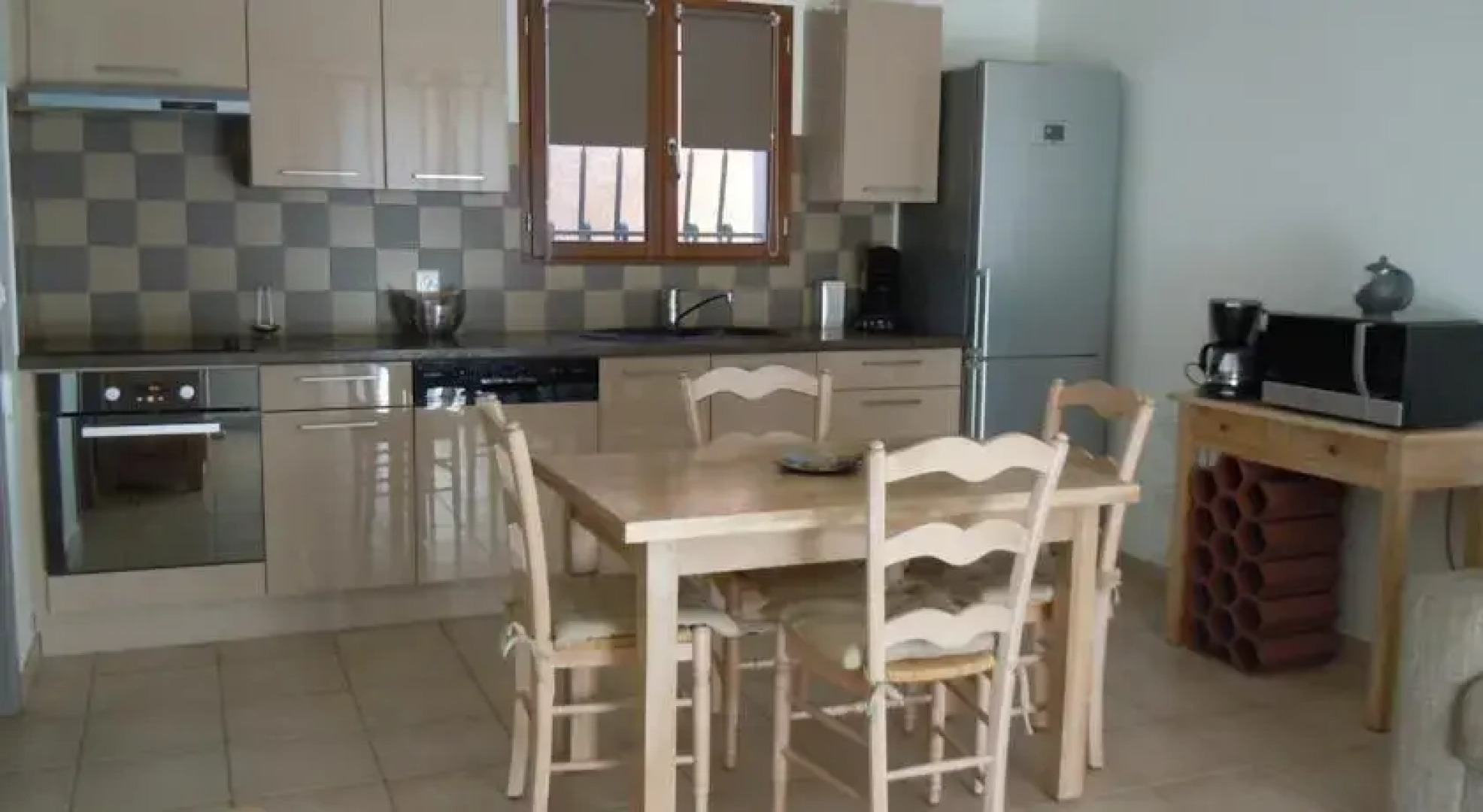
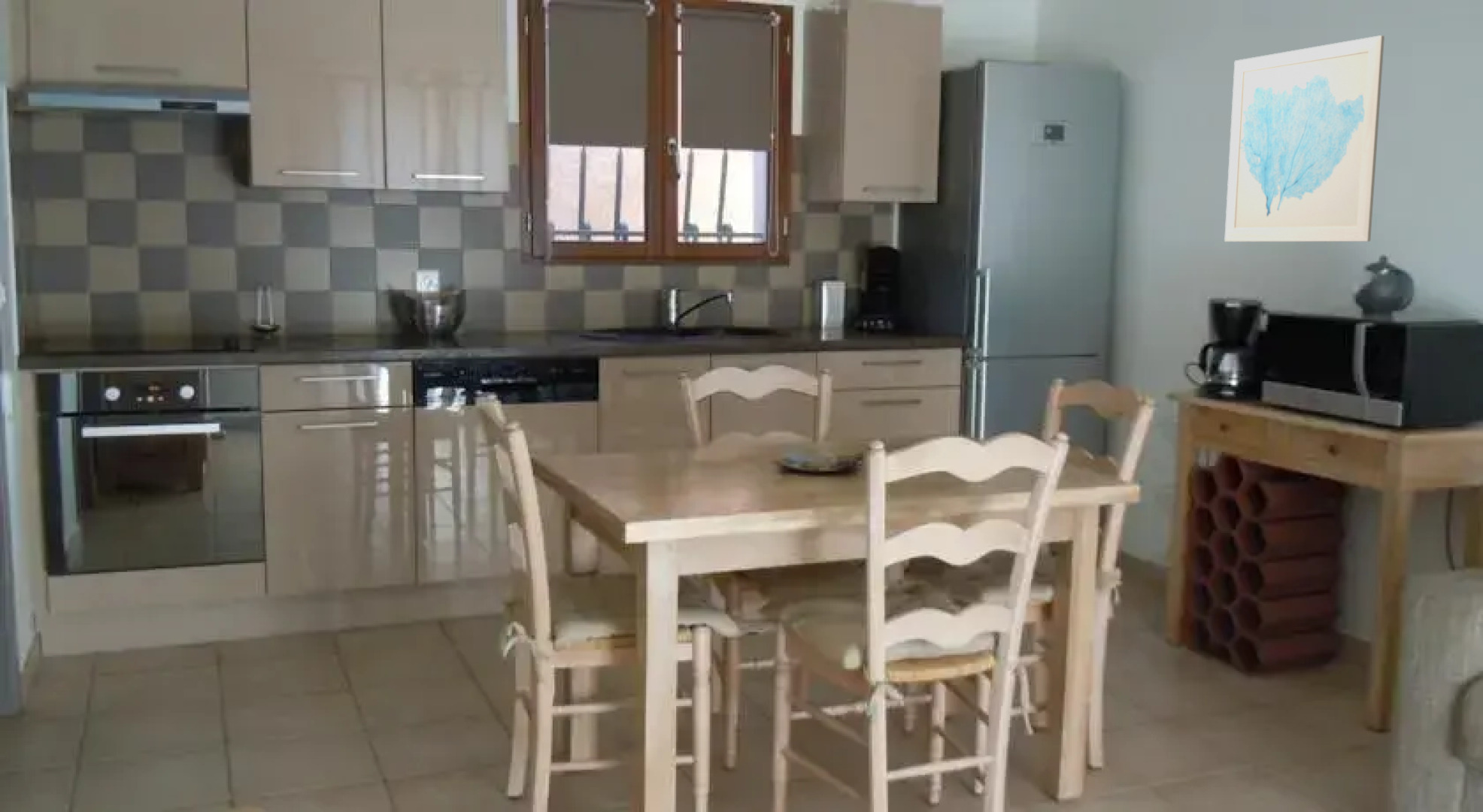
+ wall art (1299, 146)
